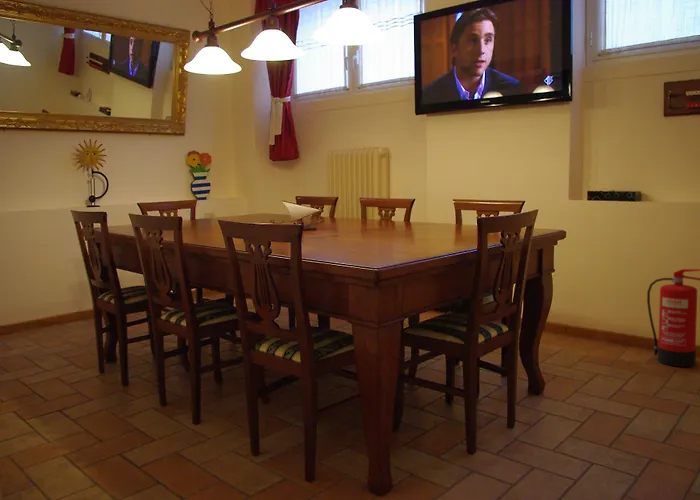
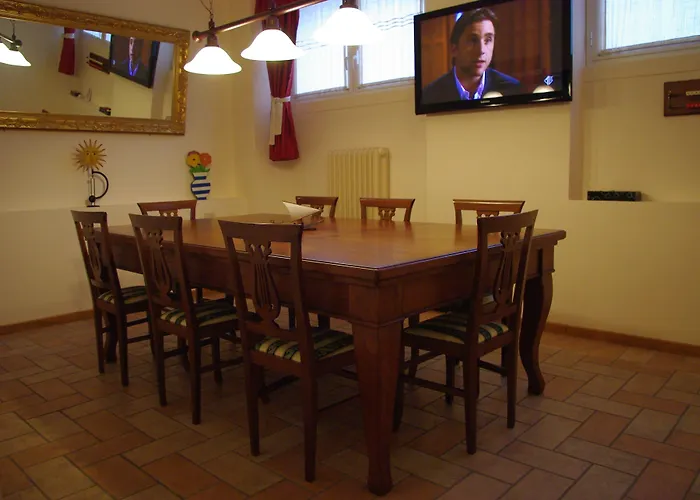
- fire extinguisher (674, 314)
